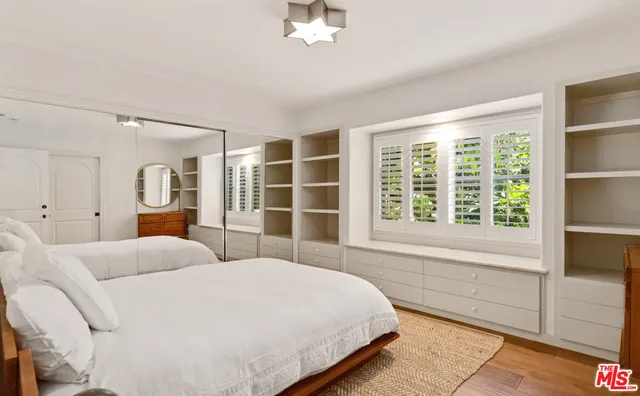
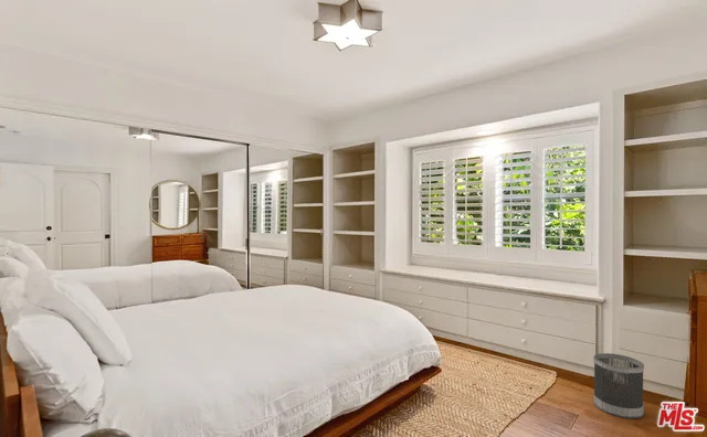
+ wastebasket (618, 384)
